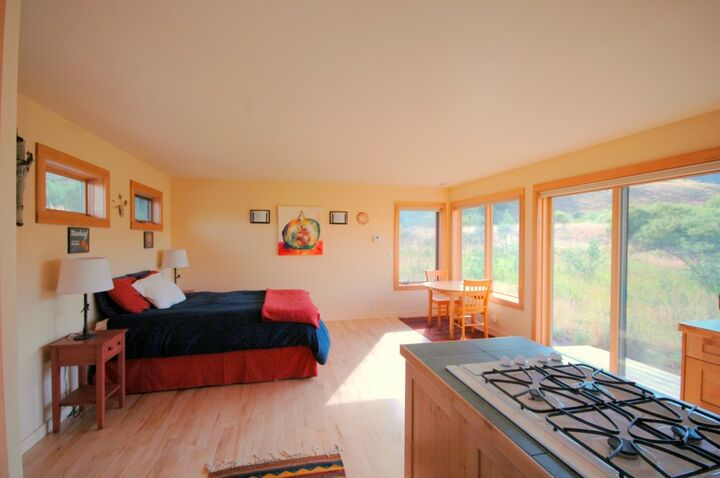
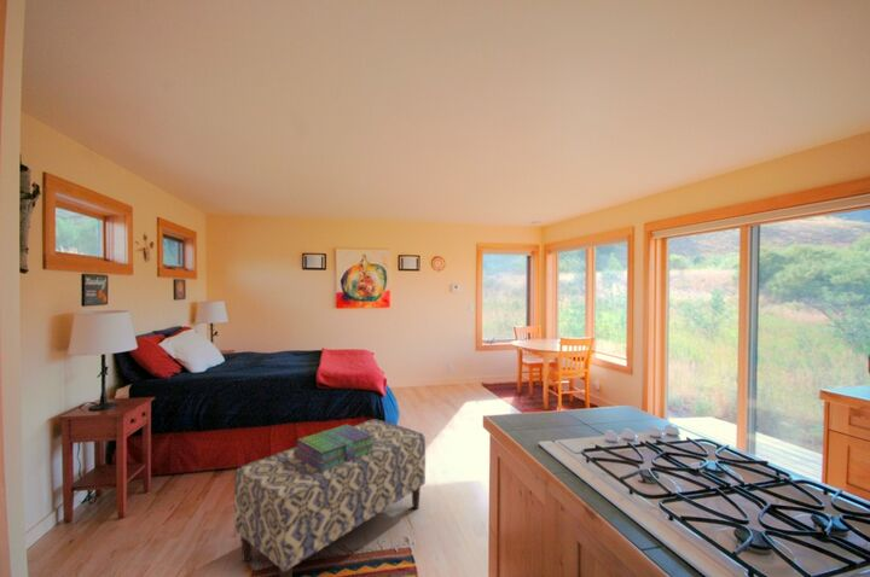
+ stack of books (335, 444)
+ bench (340, 489)
